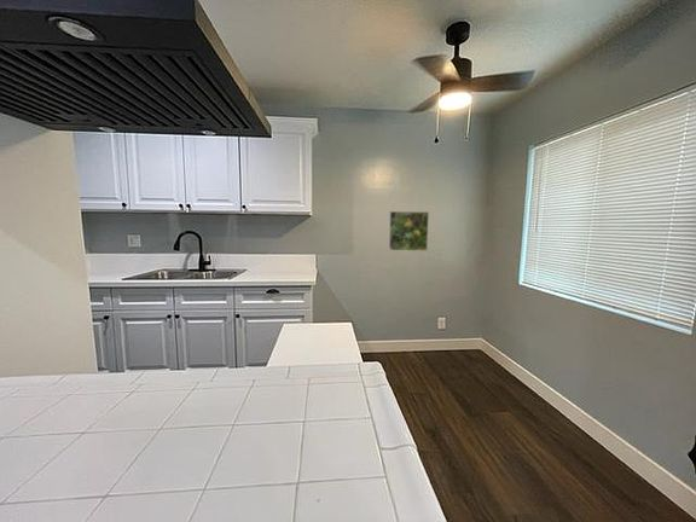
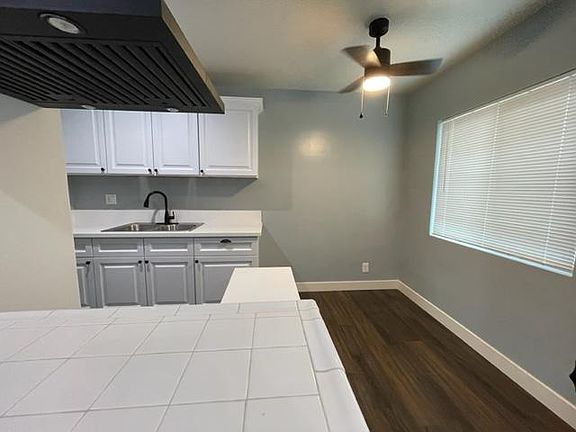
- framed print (408, 231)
